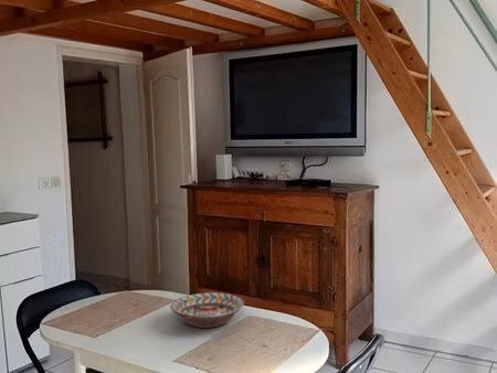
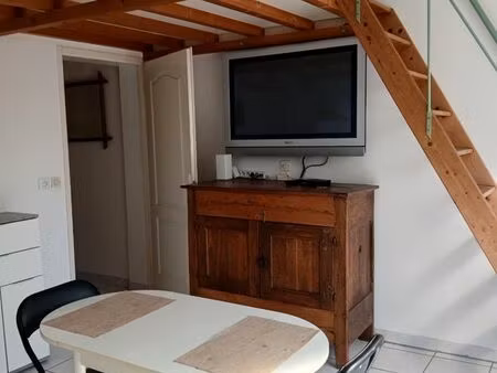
- decorative bowl (208, 312)
